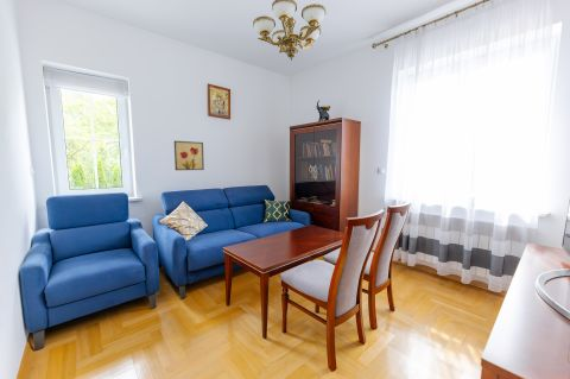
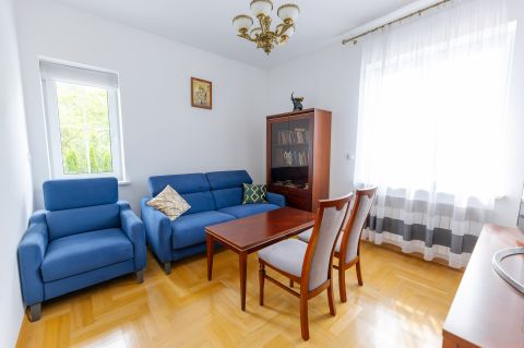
- wall art (189, 156)
